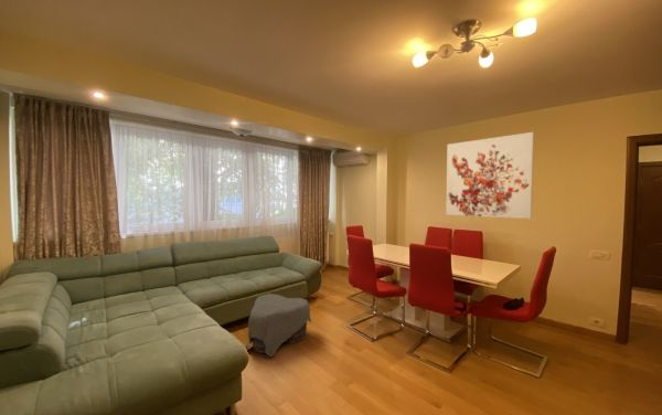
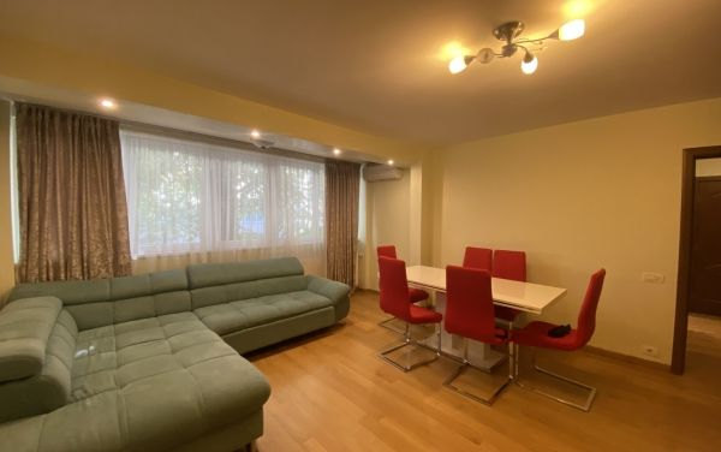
- wall art (485, 178)
- ottoman (274, 322)
